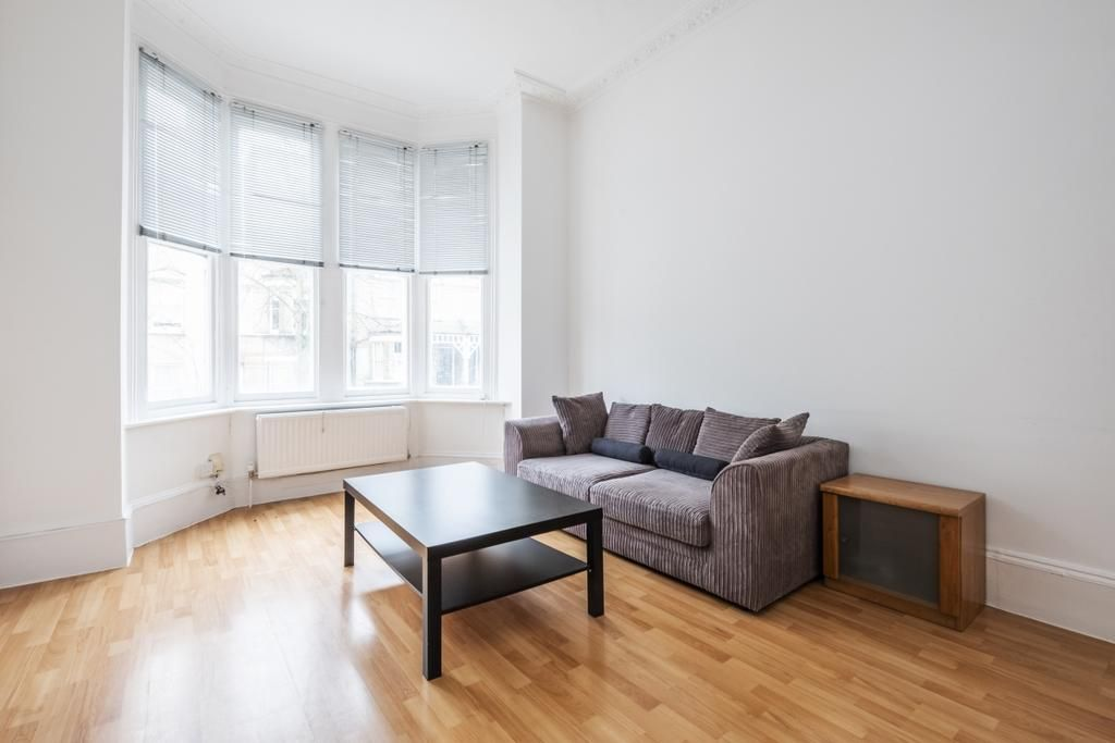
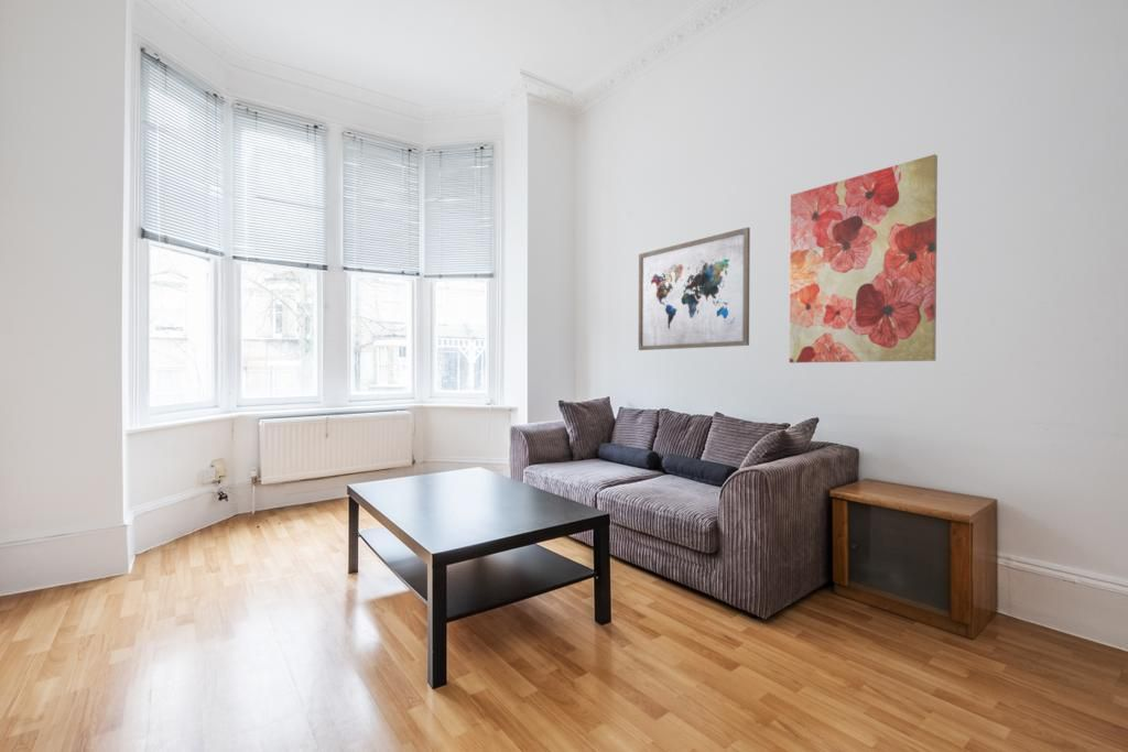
+ wall art (855, 269)
+ wall art (687, 295)
